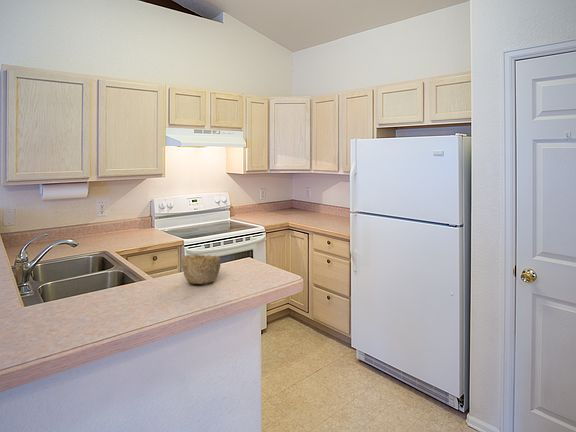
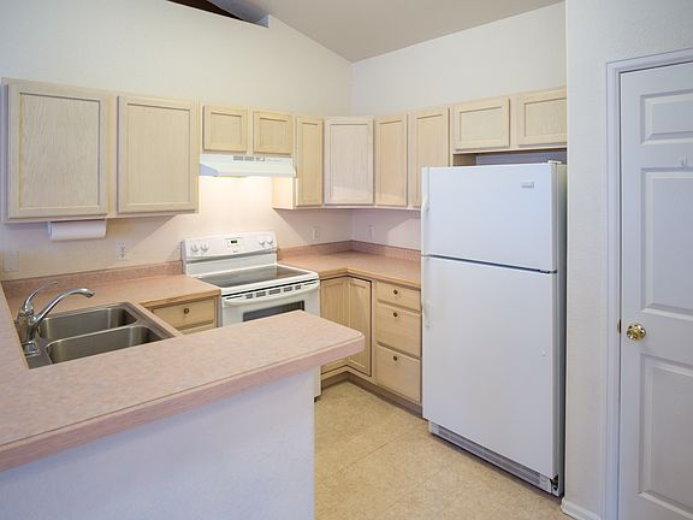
- bowl (201, 269)
